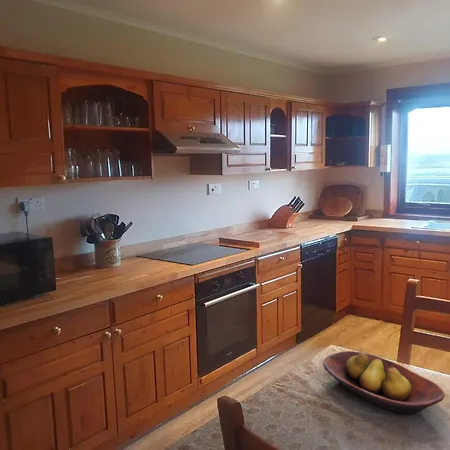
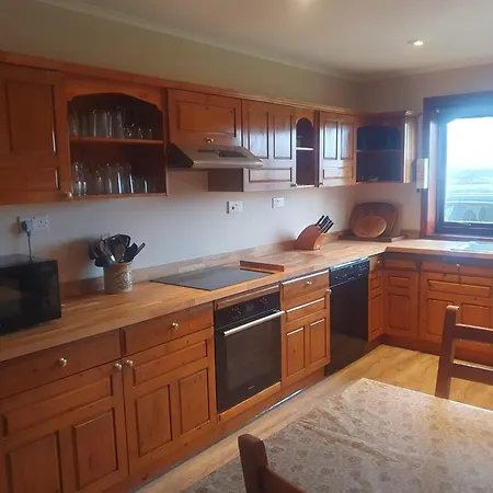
- fruit bowl (378, 377)
